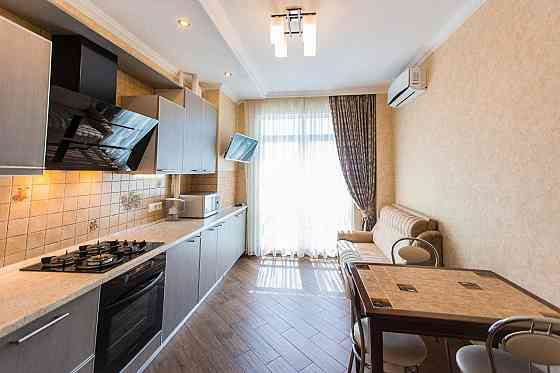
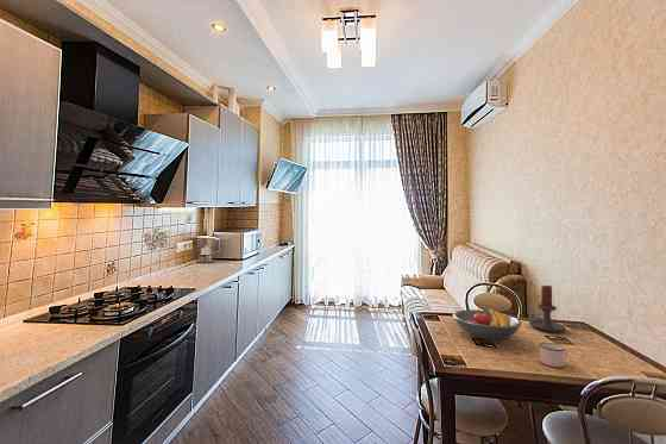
+ candle holder (544, 305)
+ fruit bowl (485, 324)
+ mug (554, 355)
